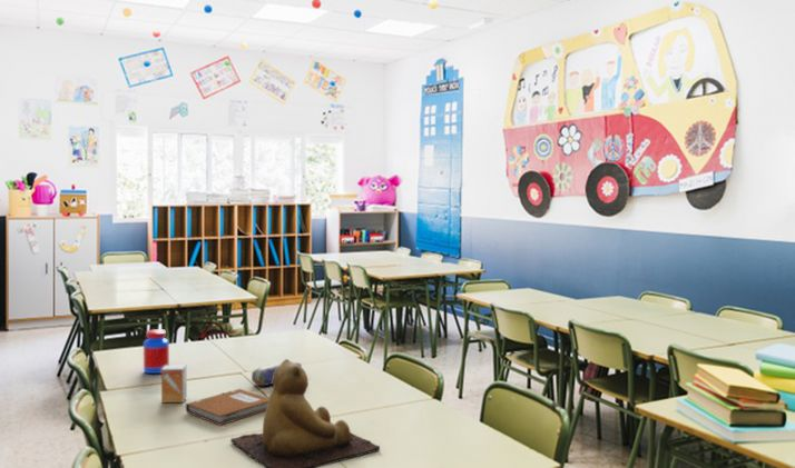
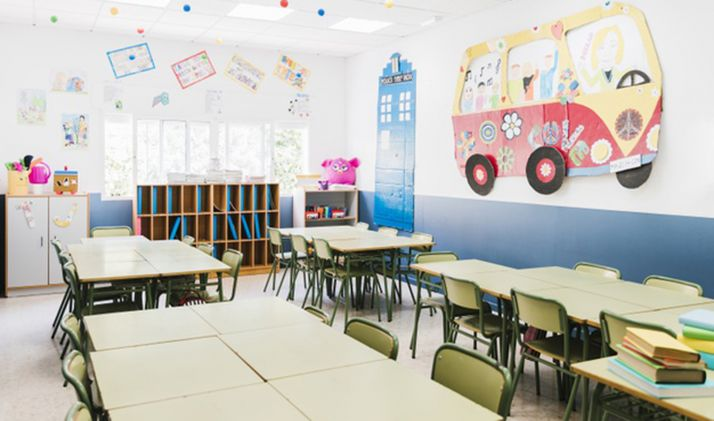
- small box (174, 384)
- notebook (230, 405)
- jar (156, 350)
- pencil case (275, 370)
- teddy bear (304, 402)
